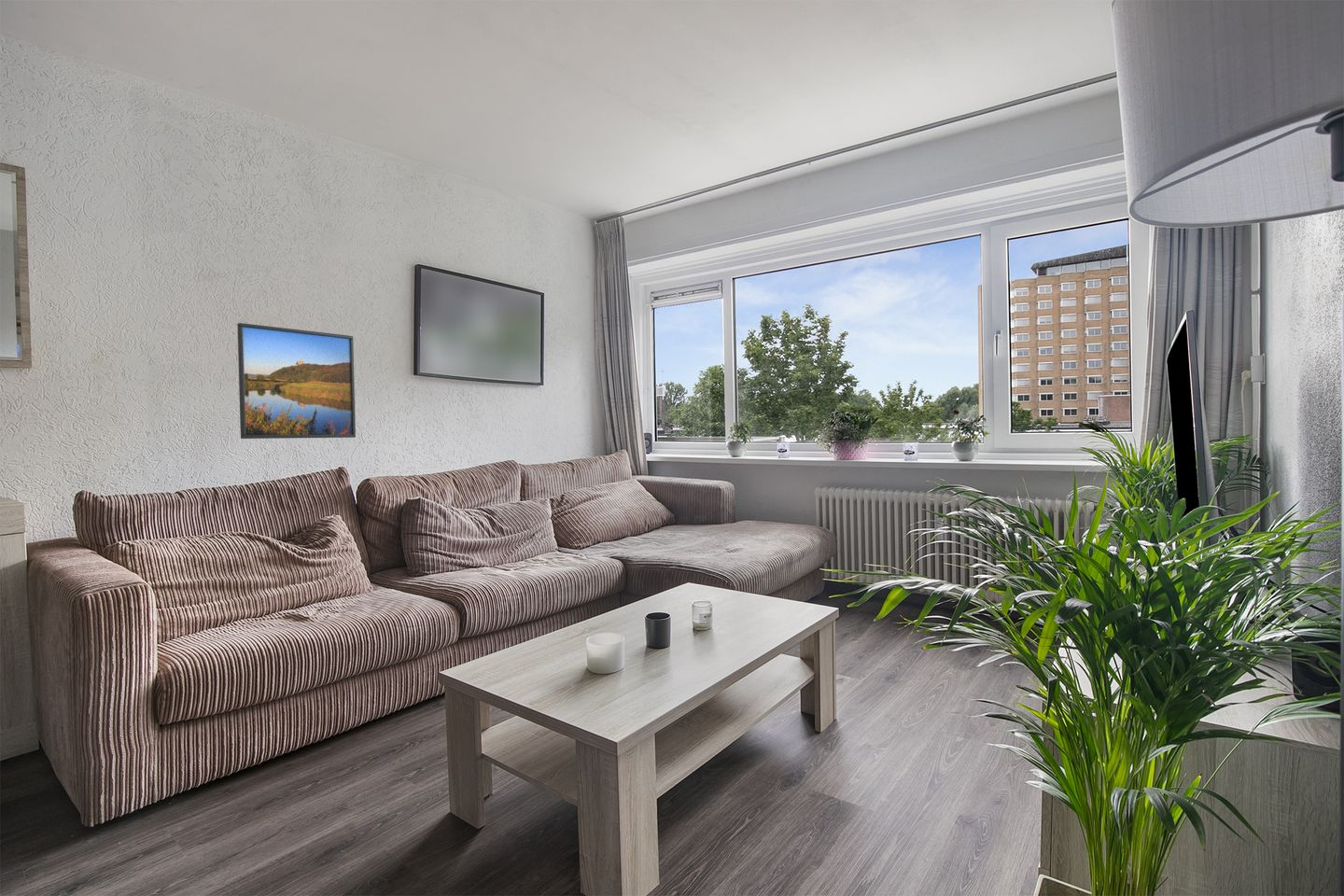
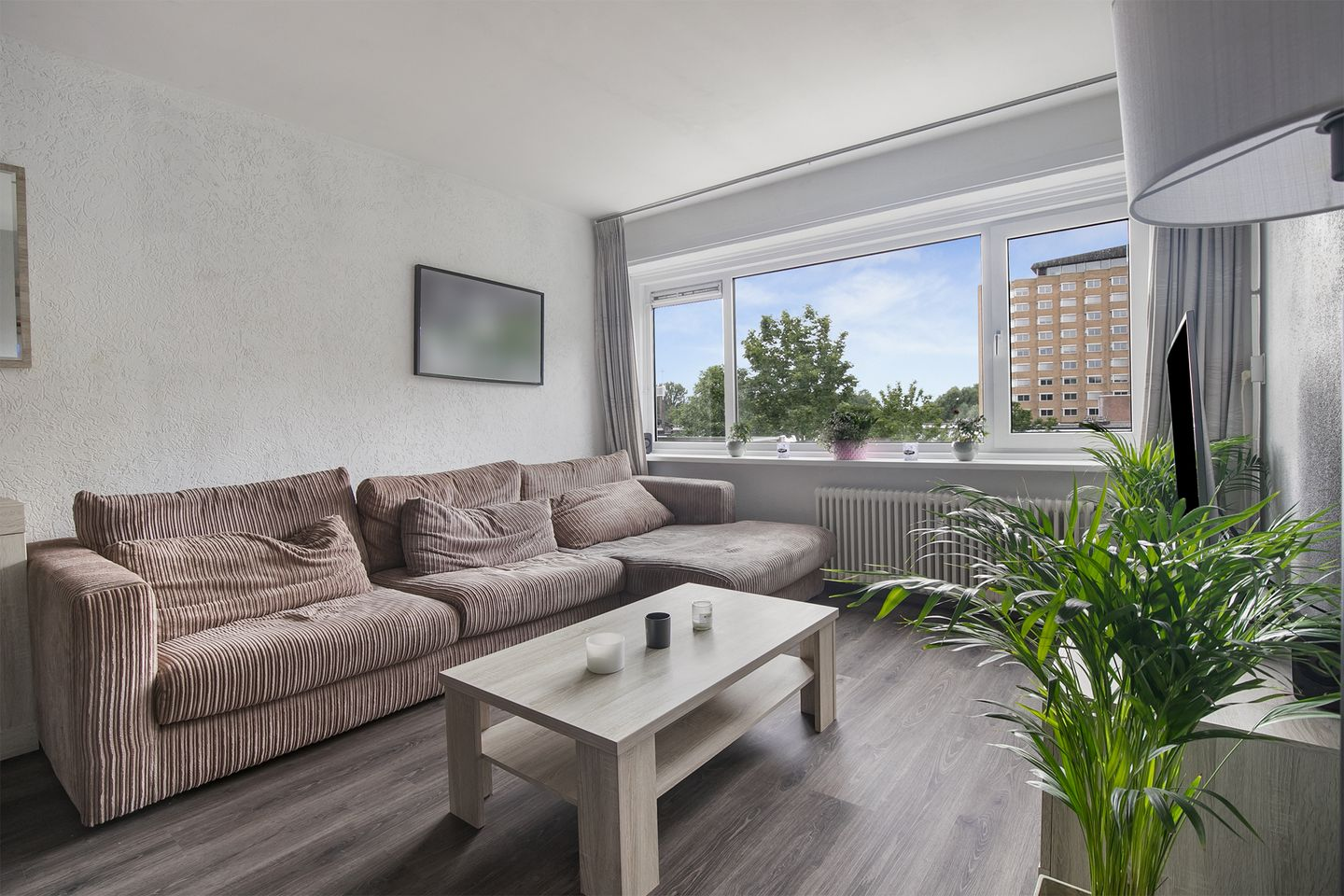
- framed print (300, 384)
